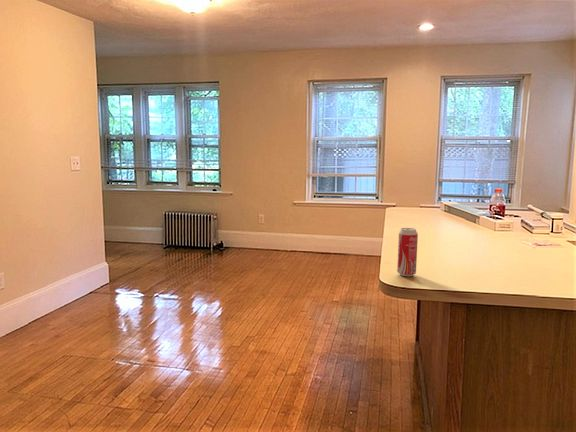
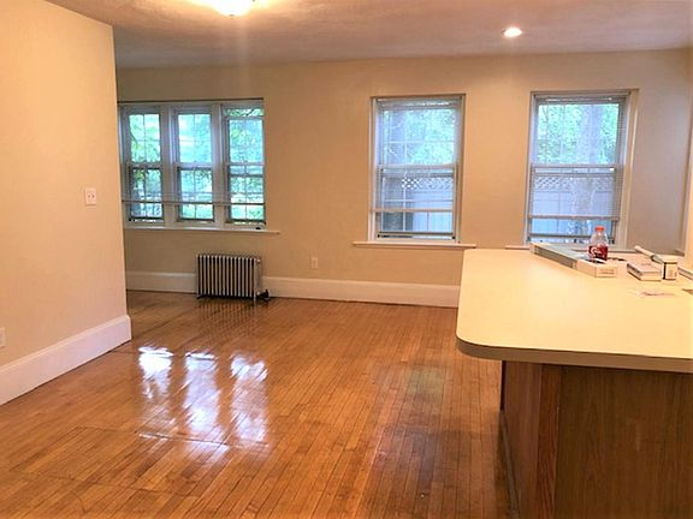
- beverage can (407, 251)
